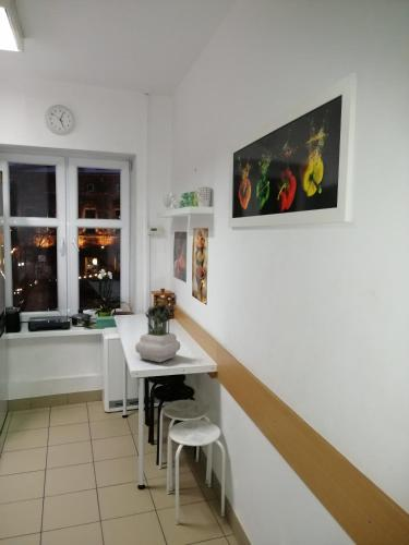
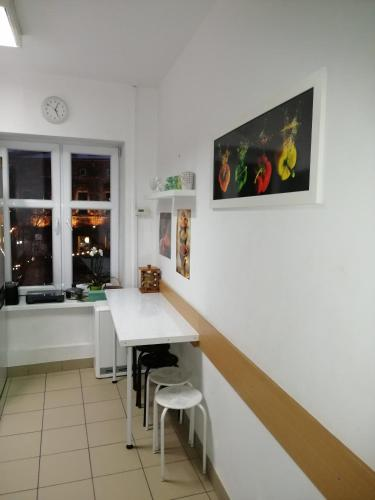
- potted plant (158, 330)
